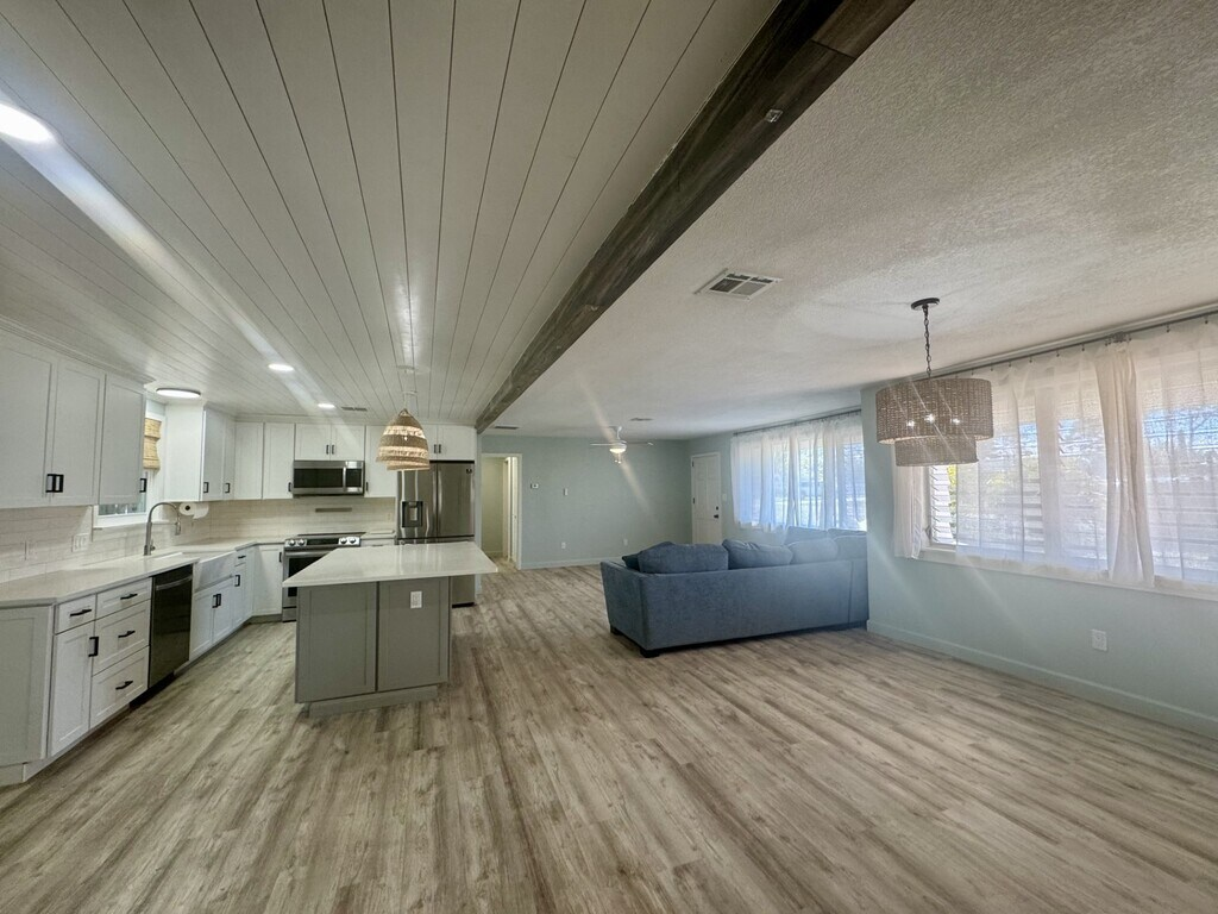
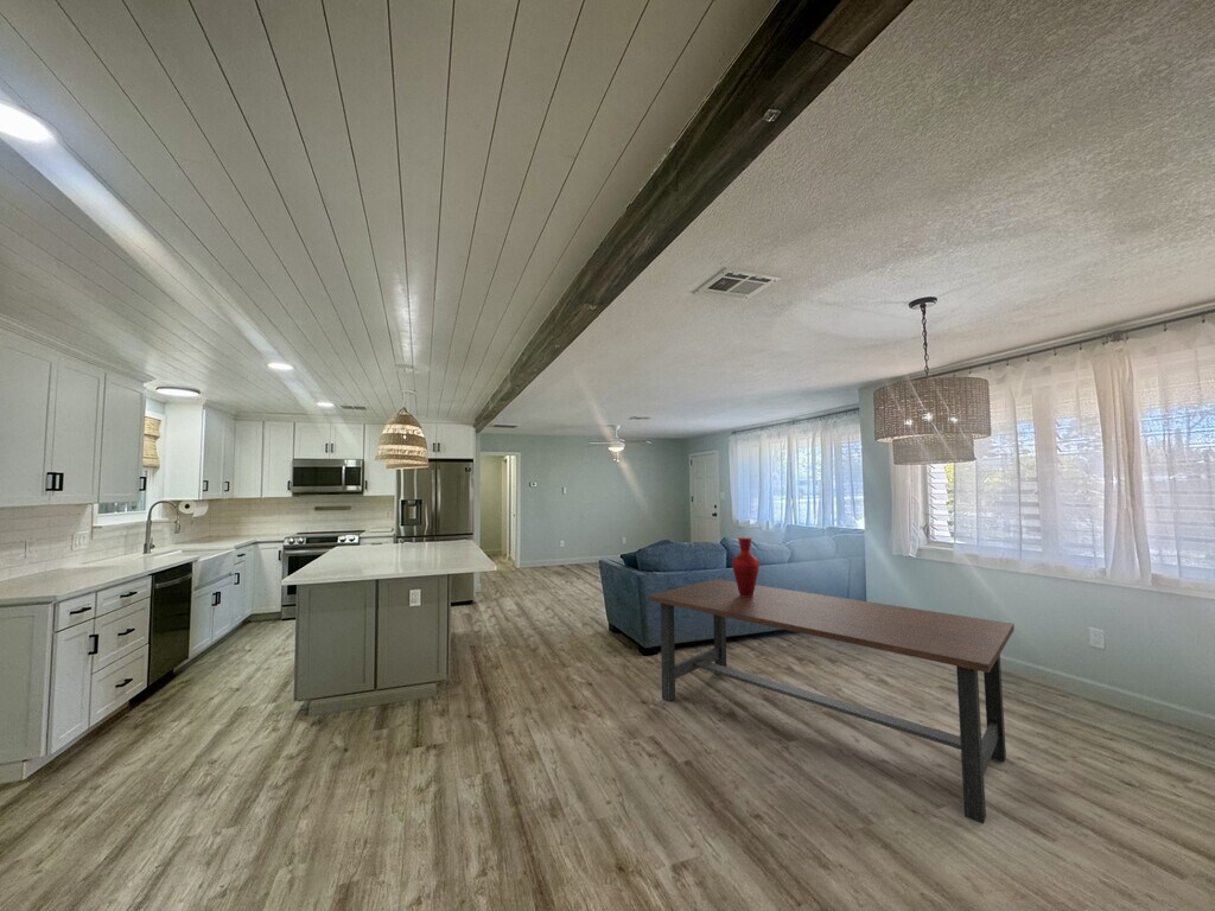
+ dining table (802, 689)
+ vase (745, 566)
